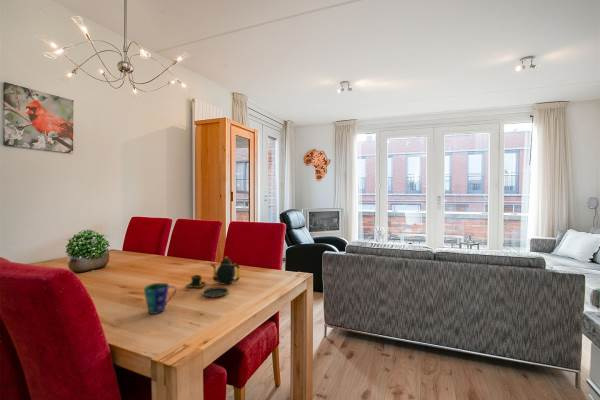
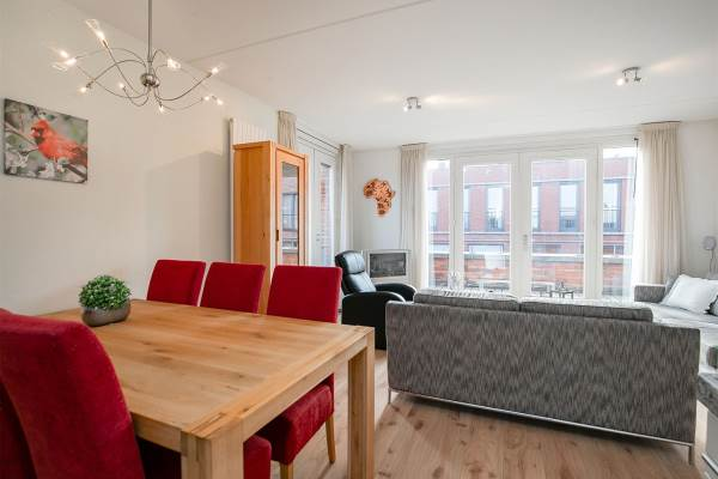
- cup (160, 297)
- teapot (213, 274)
